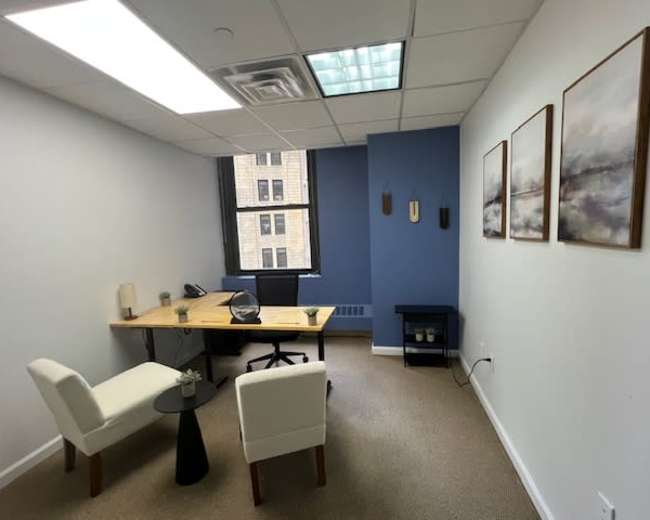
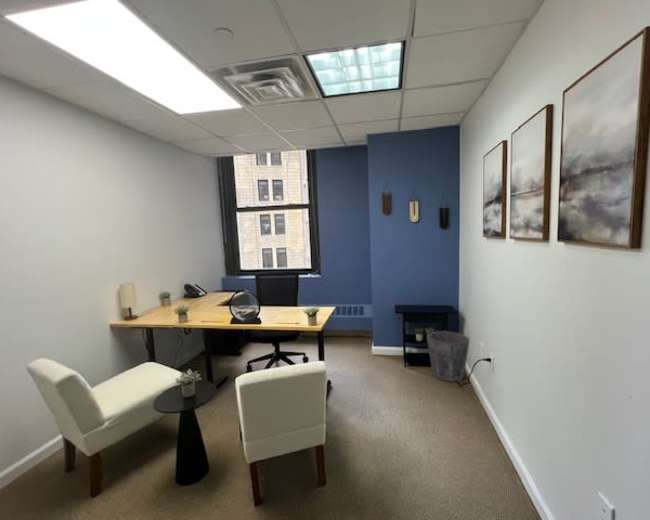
+ waste bin (448, 356)
